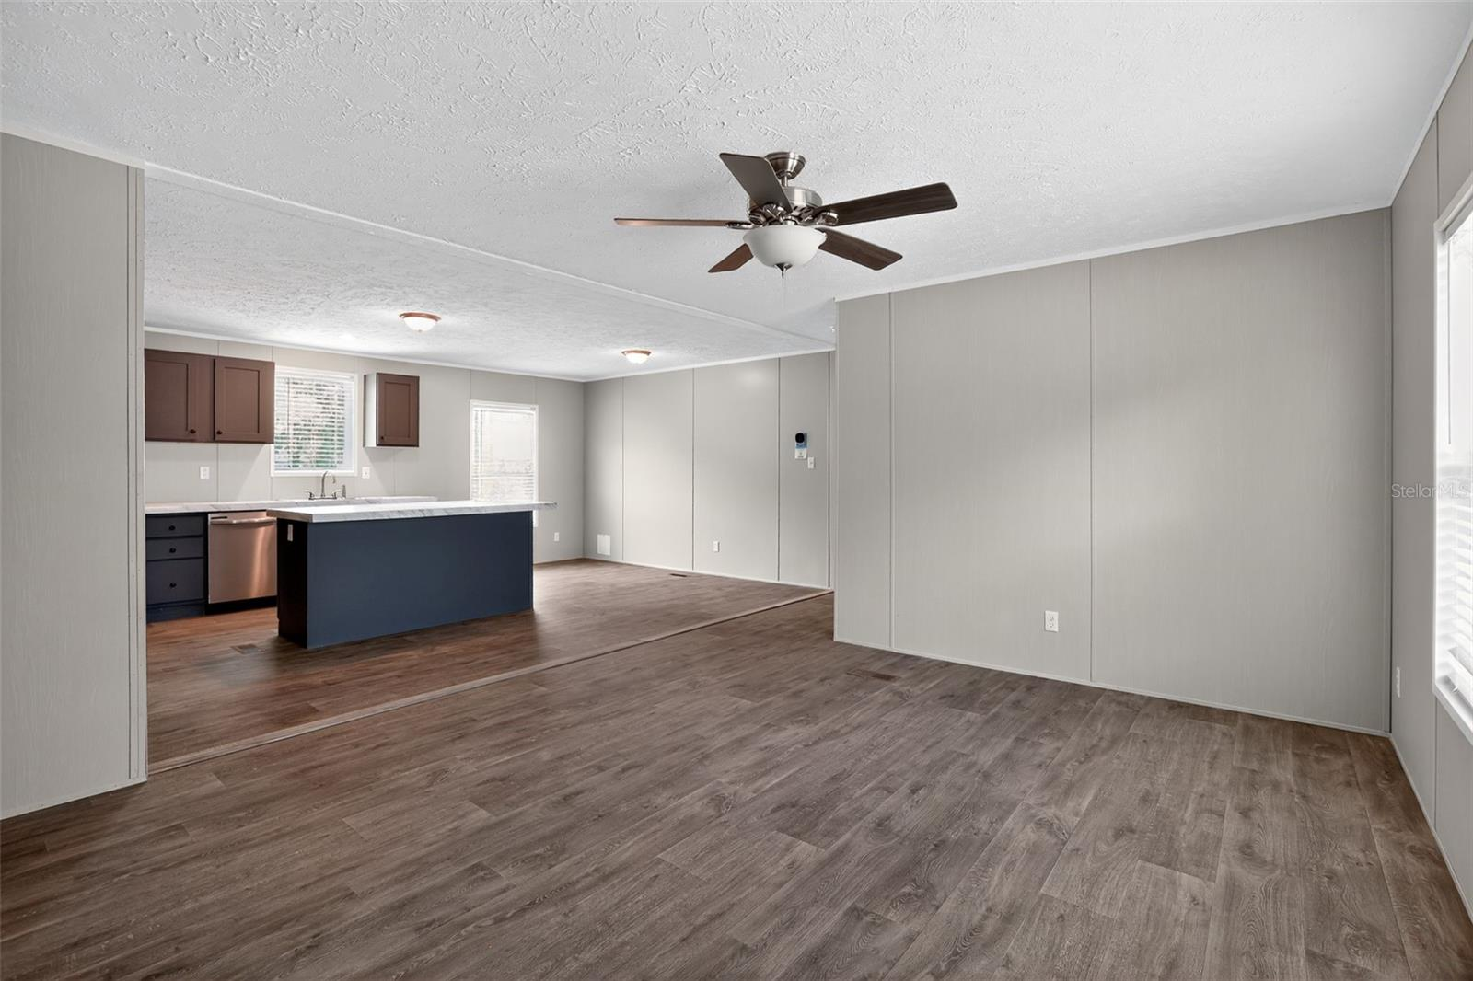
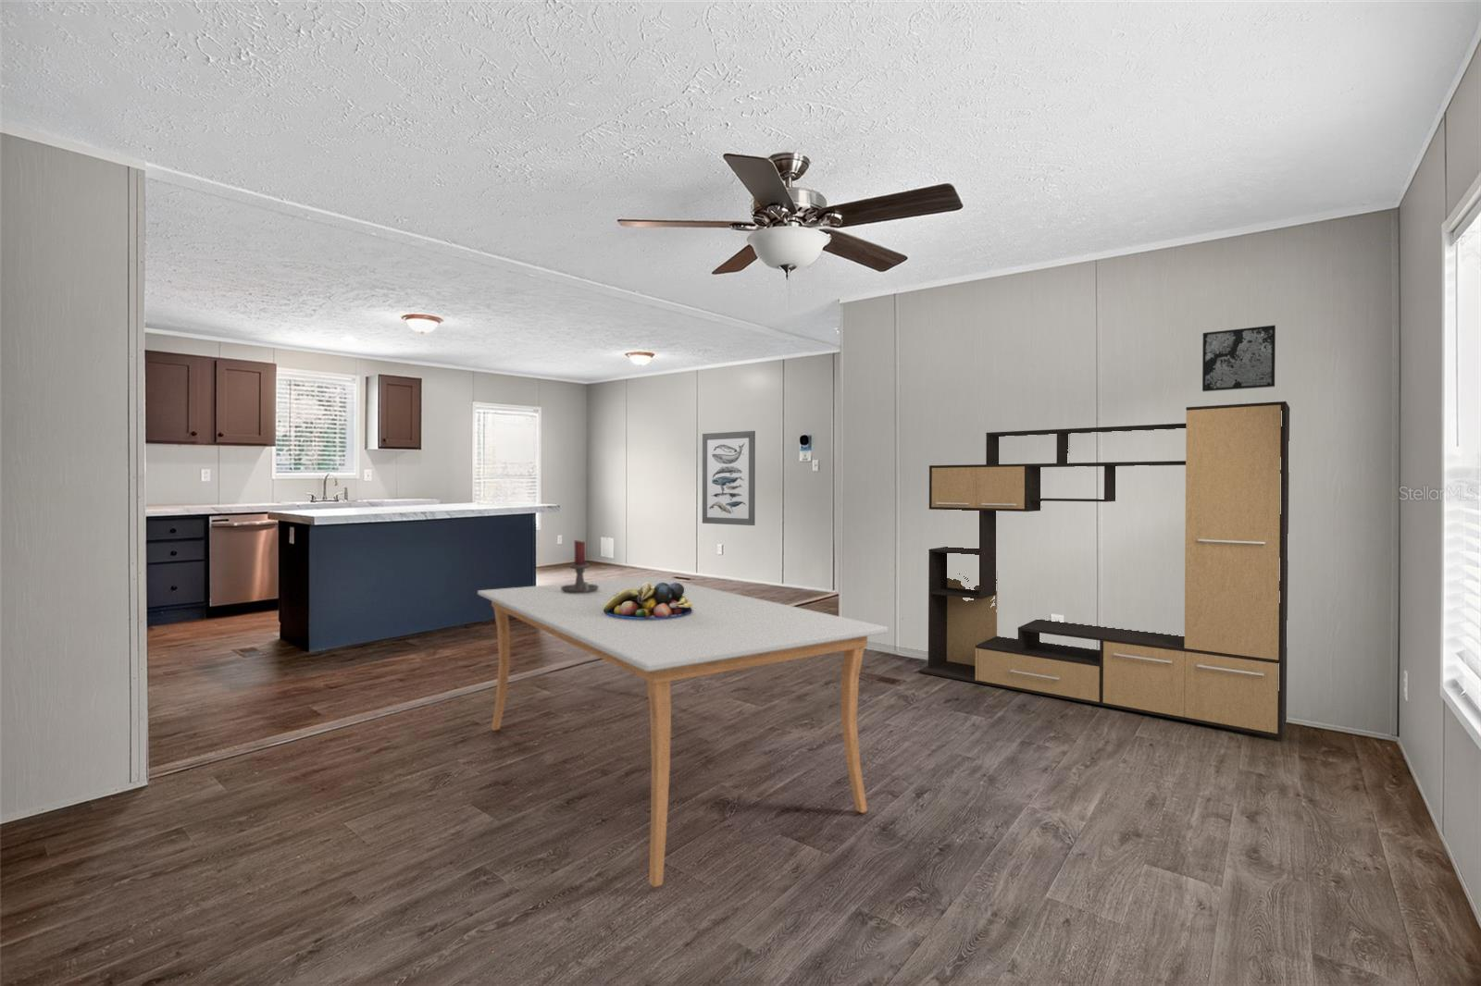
+ wall art (1238, 359)
+ dining table (653, 686)
+ candle holder (580, 566)
+ media console (1082, 501)
+ wall art (728, 479)
+ fruit bowl (649, 595)
